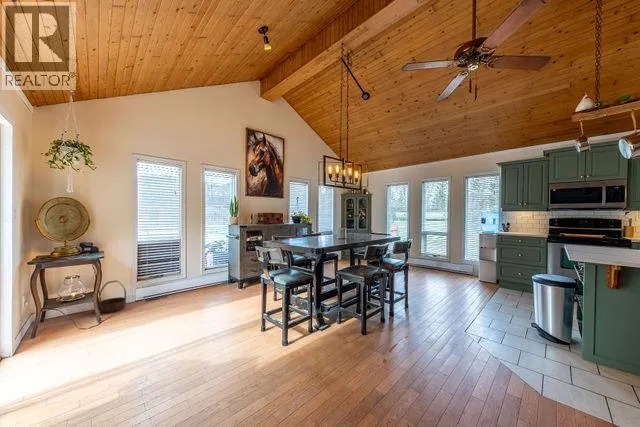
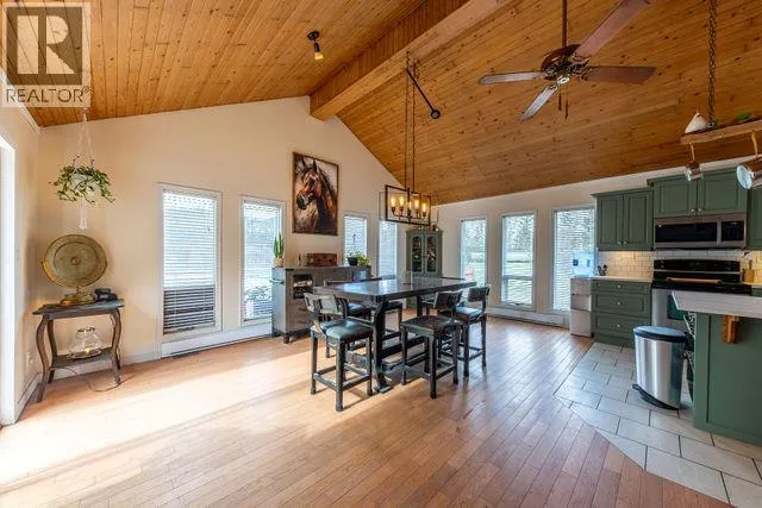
- basket (112, 298)
